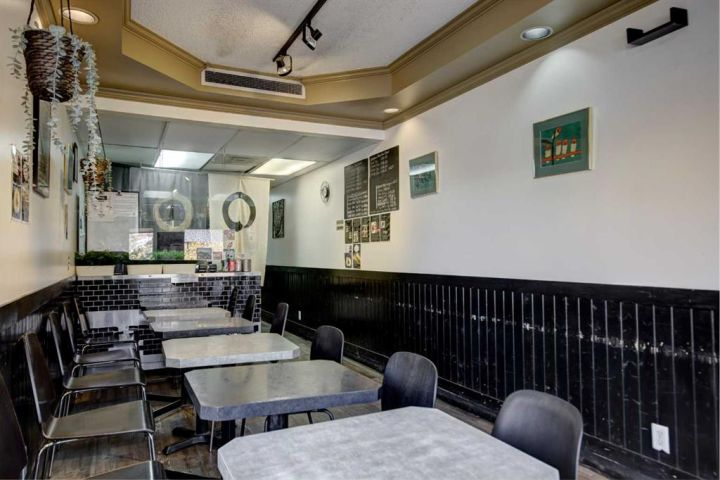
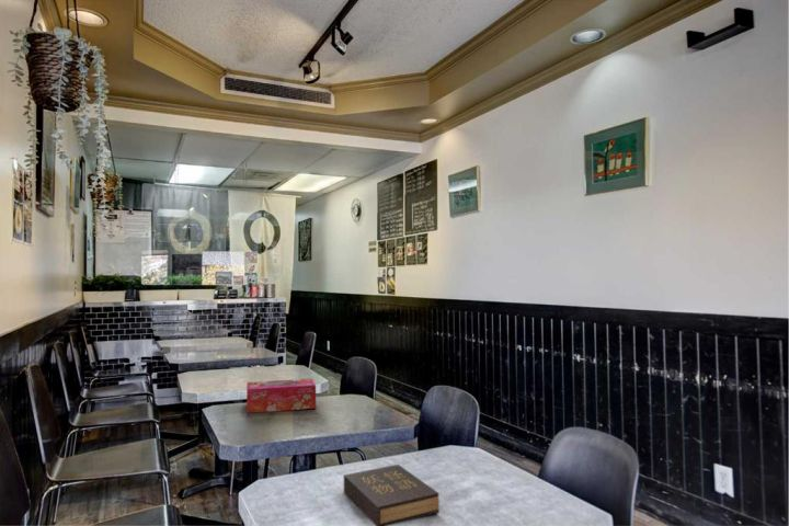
+ hardback book (389, 492)
+ tissue box (281, 395)
